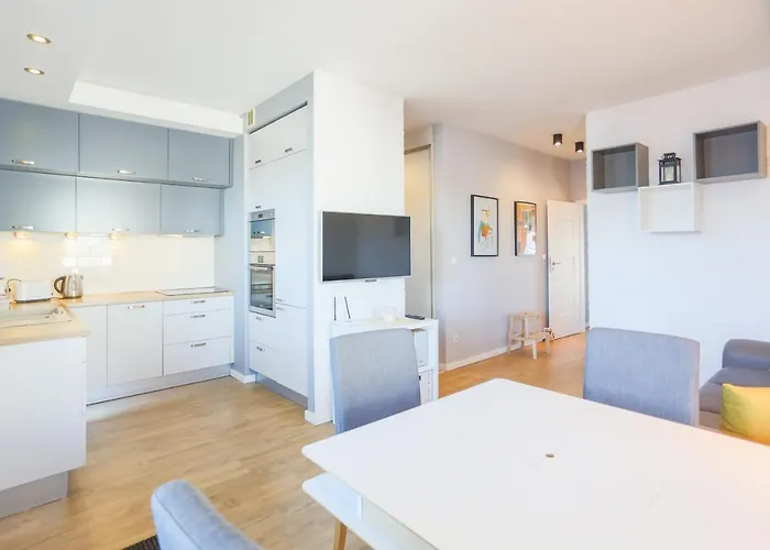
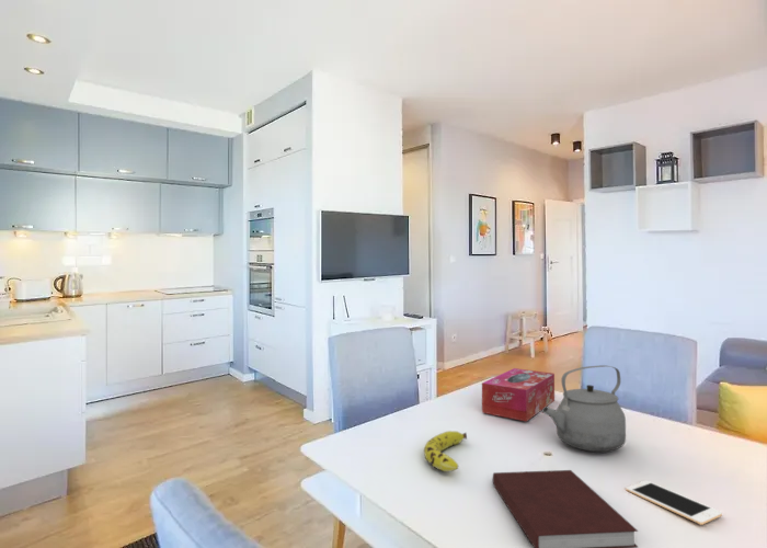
+ tea kettle (582, 407)
+ cell phone (671, 500)
+ notebook (556, 505)
+ fruit (451, 445)
+ tissue box (519, 391)
